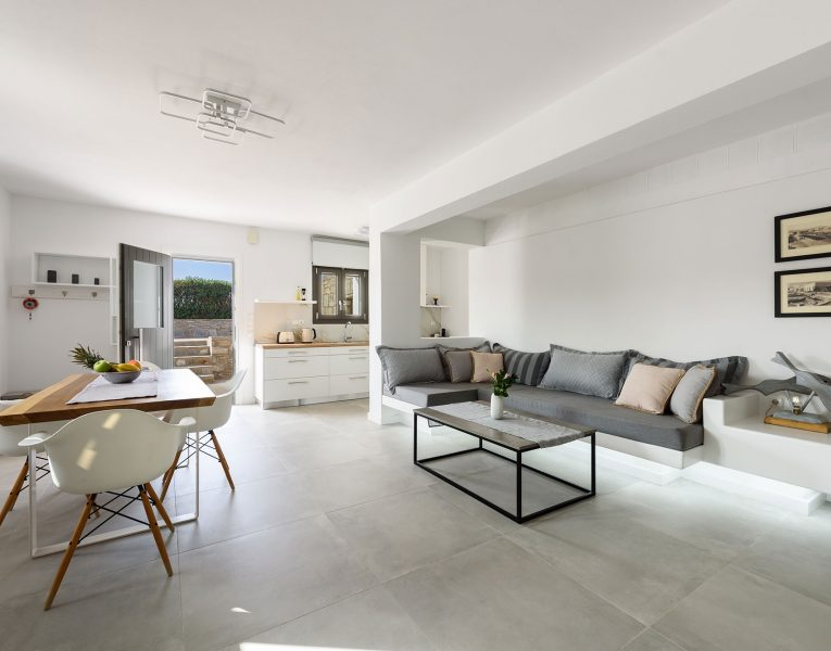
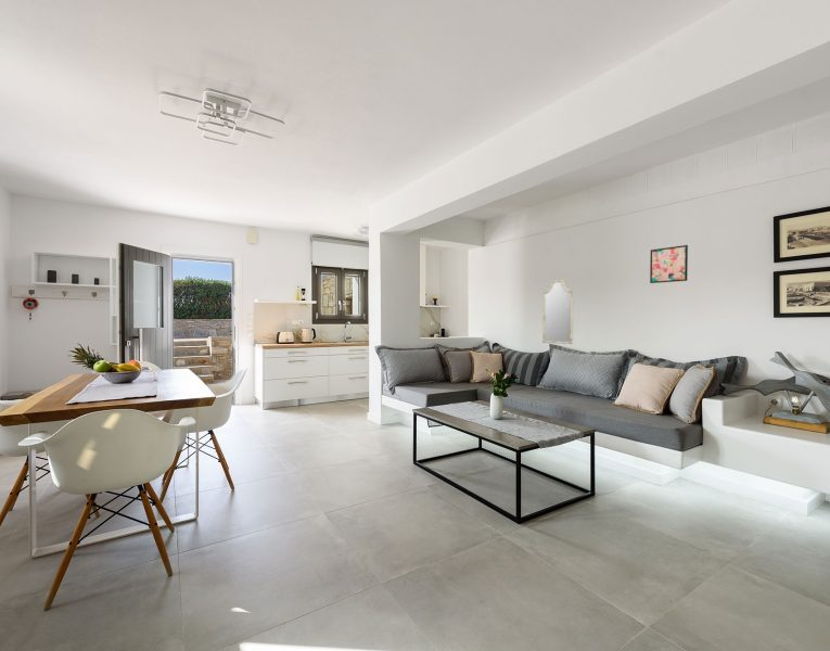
+ home mirror (557, 311)
+ wall art (667, 265)
